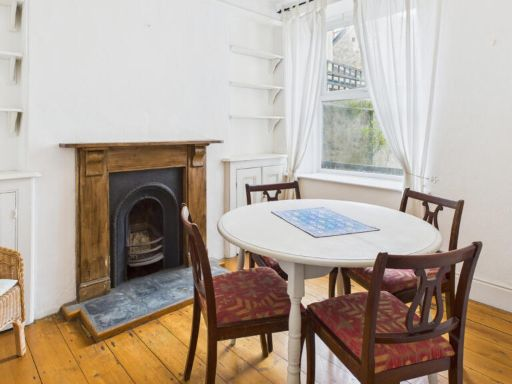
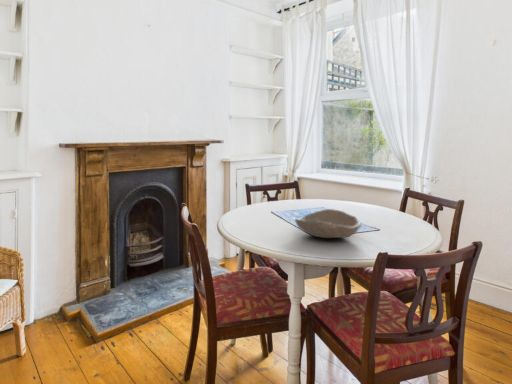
+ bowl (327, 225)
